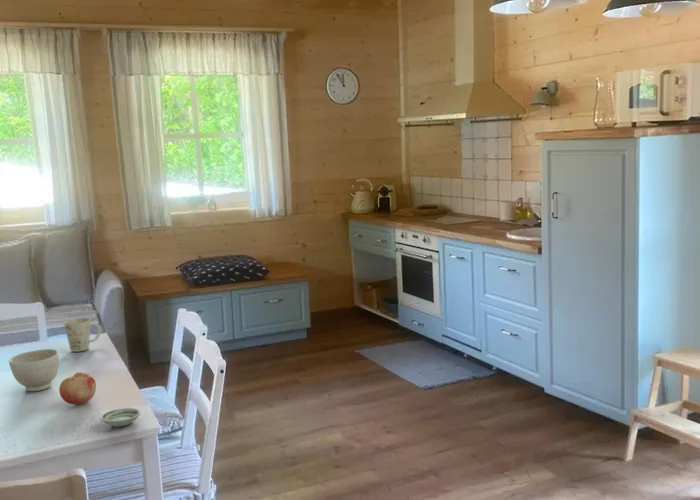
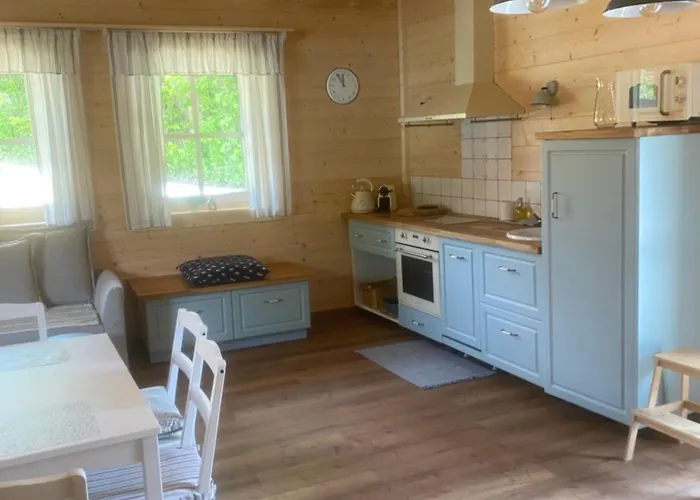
- saucer (121, 418)
- bowl (35, 371)
- fruit (78, 388)
- mug (84, 333)
